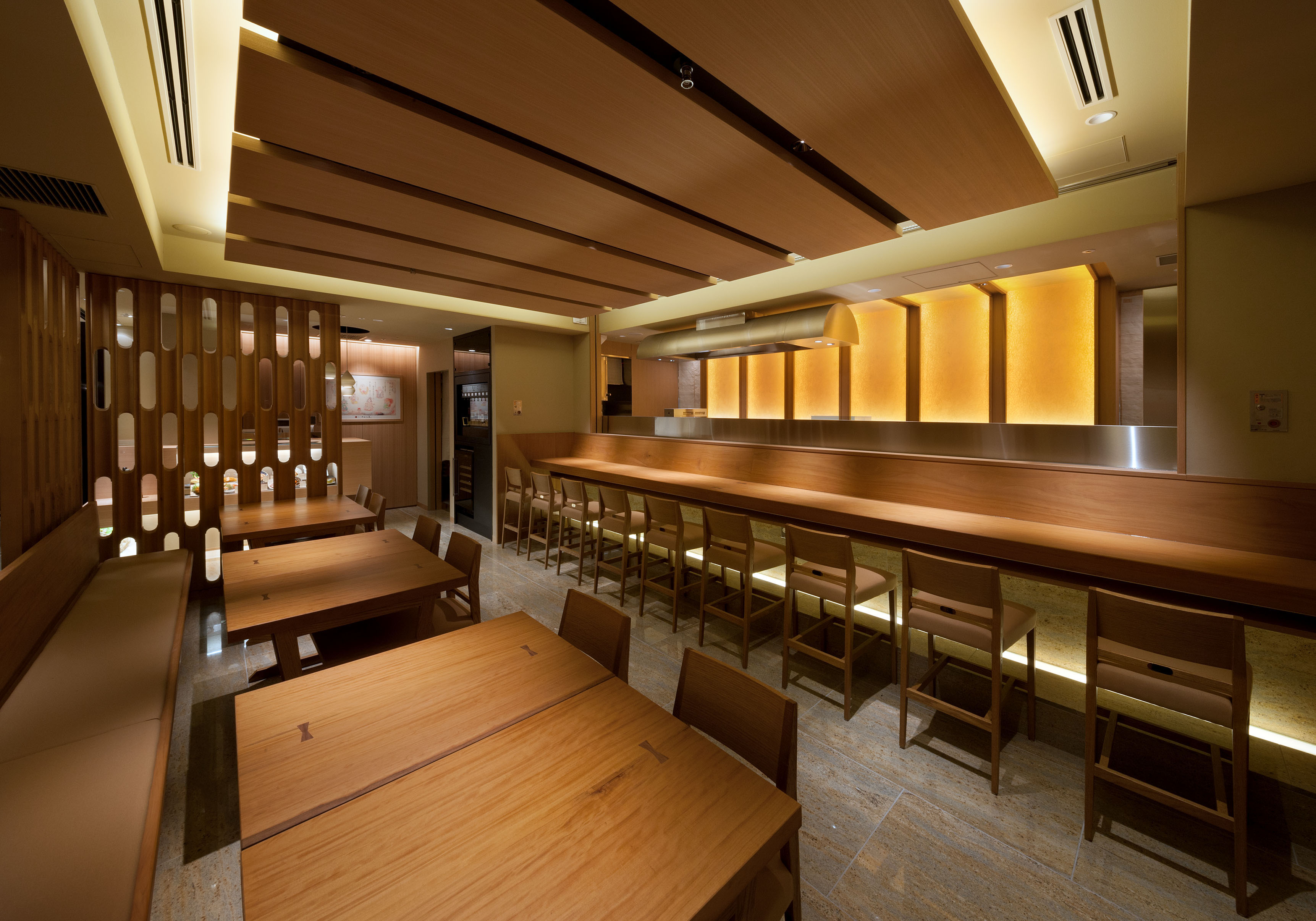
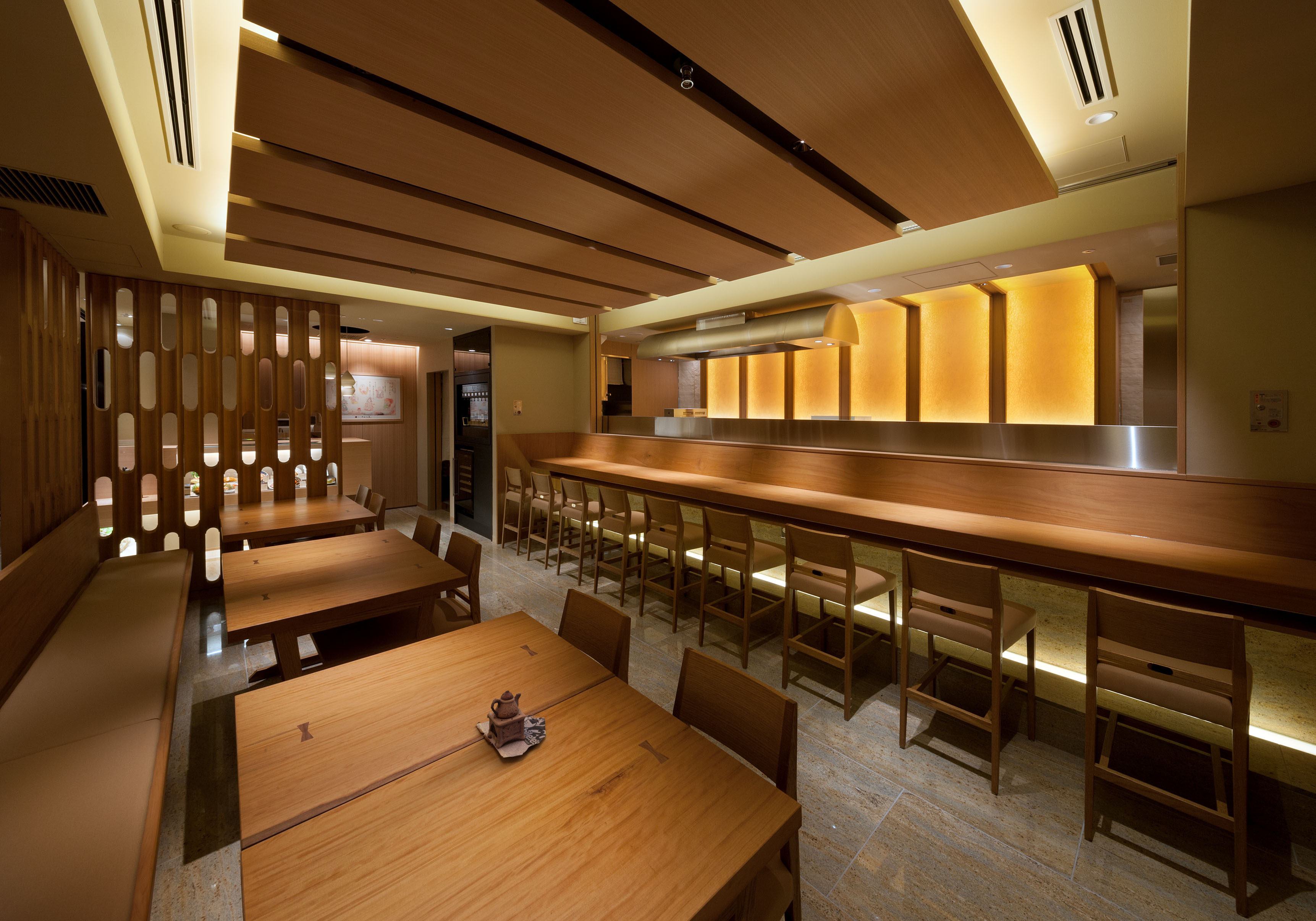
+ teapot (510, 714)
